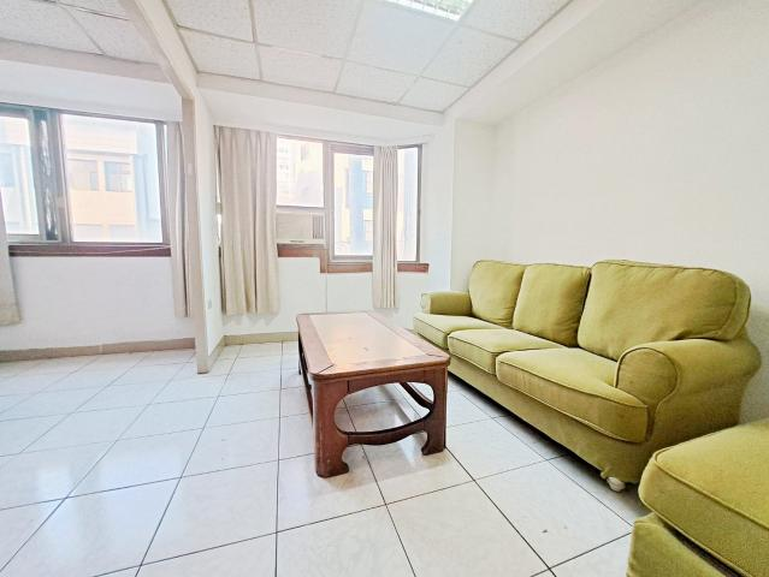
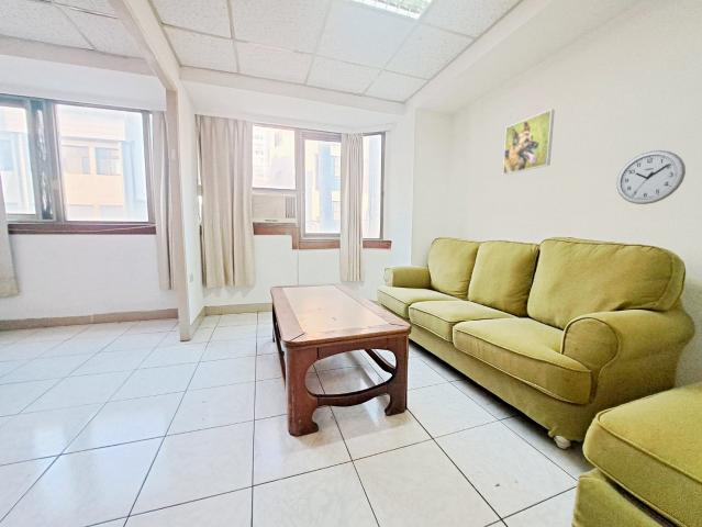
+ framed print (526, 145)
+ wall clock (647, 178)
